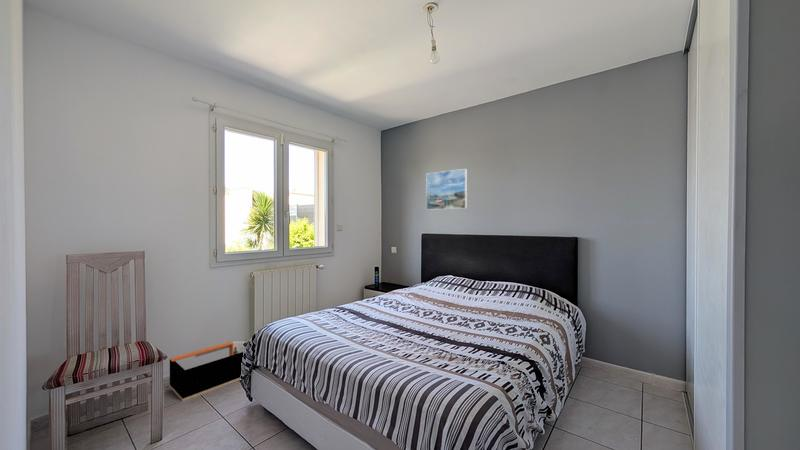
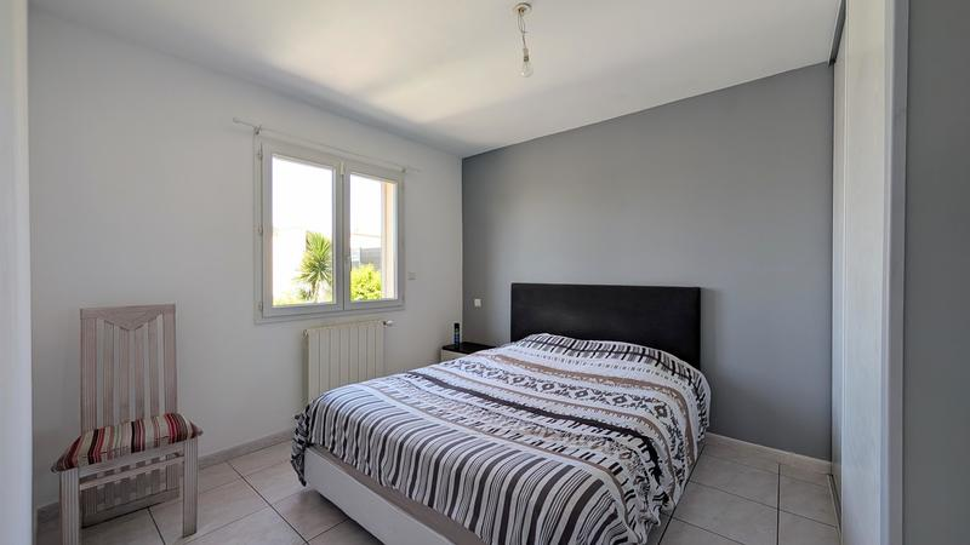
- storage bin (216, 365)
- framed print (445, 190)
